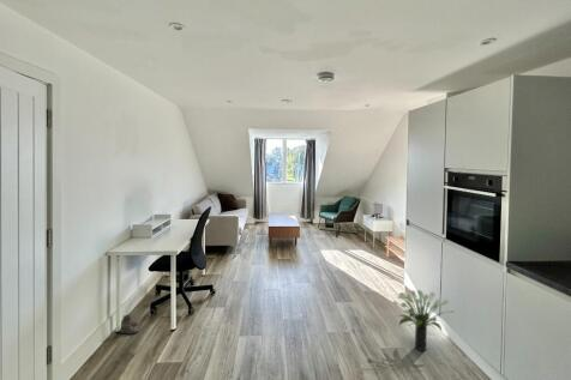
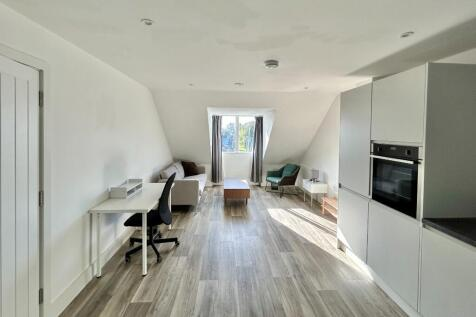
- boots (130, 322)
- potted plant (422, 320)
